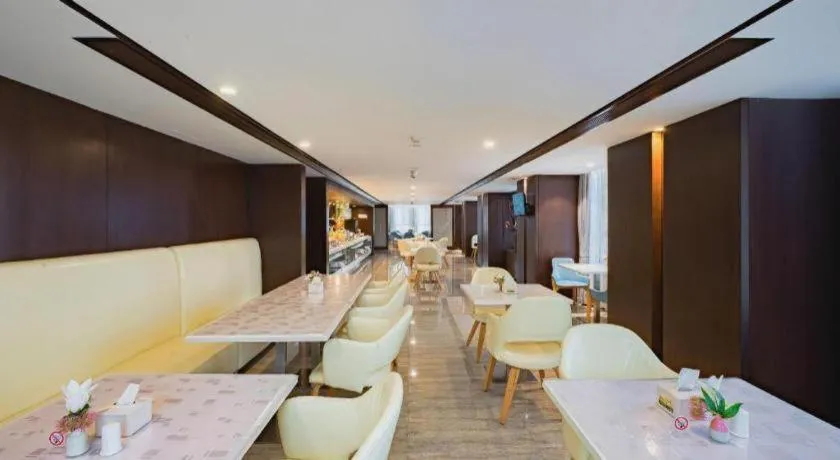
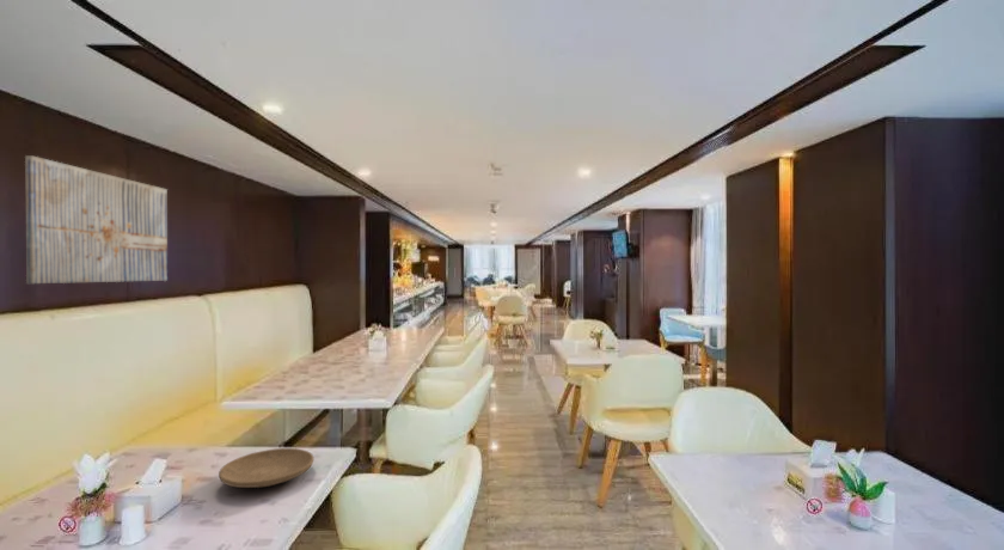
+ plate (268, 470)
+ wall art (108, 228)
